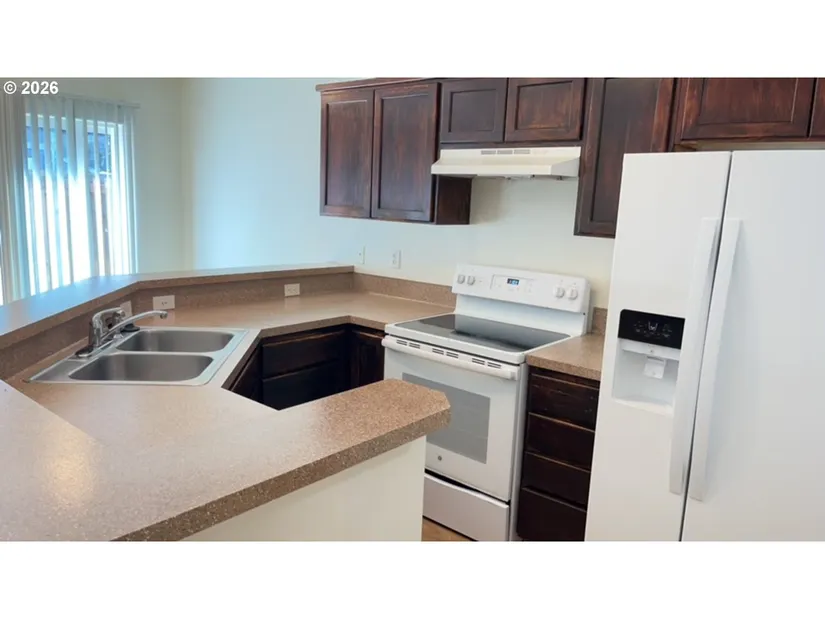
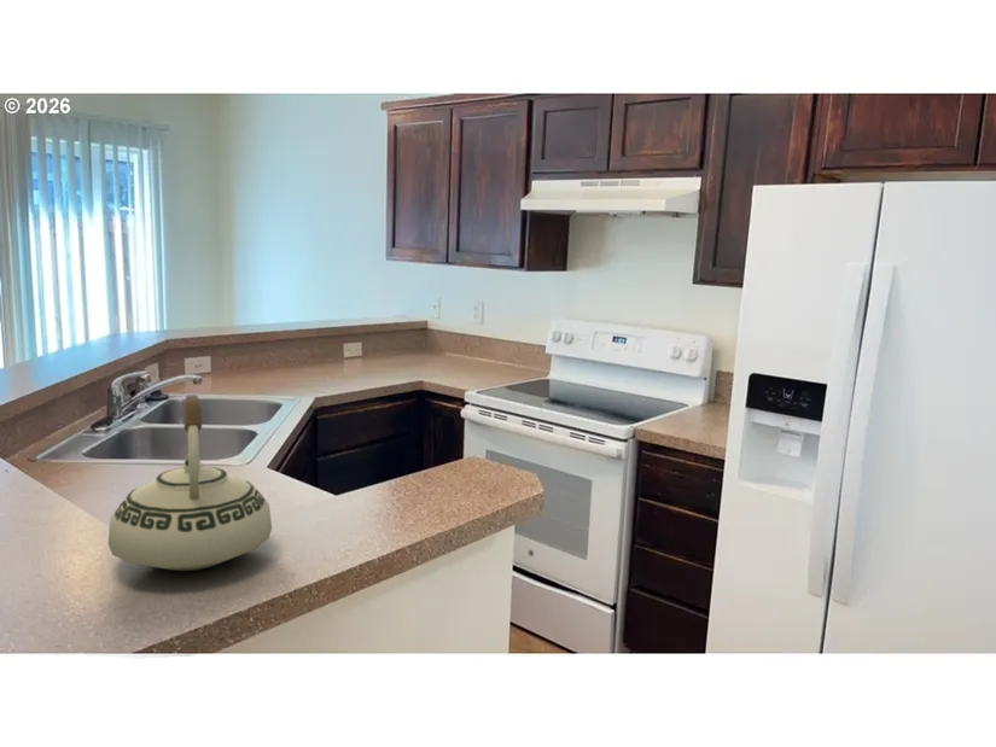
+ teakettle (192, 474)
